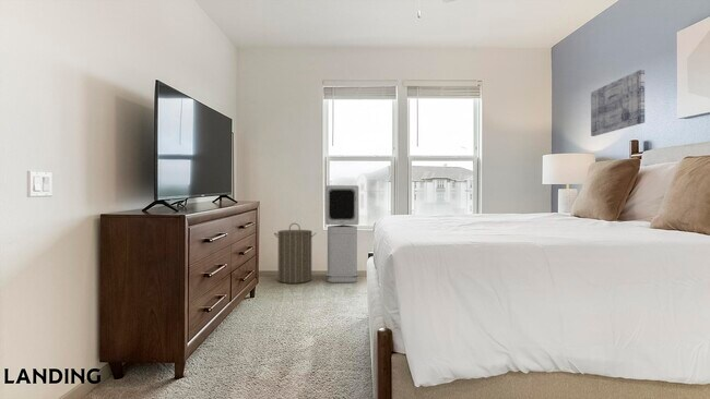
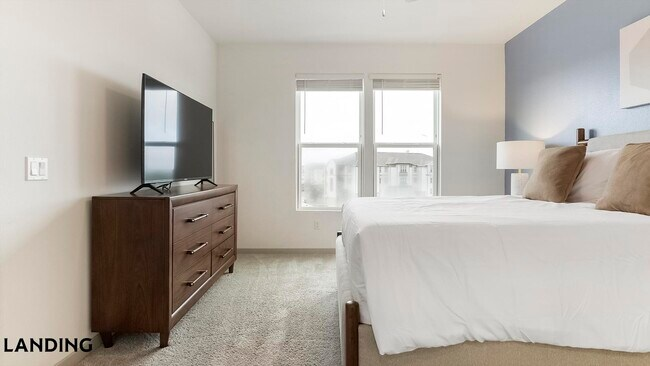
- air purifier (342, 232)
- wall art (615, 106)
- laundry hamper (295, 251)
